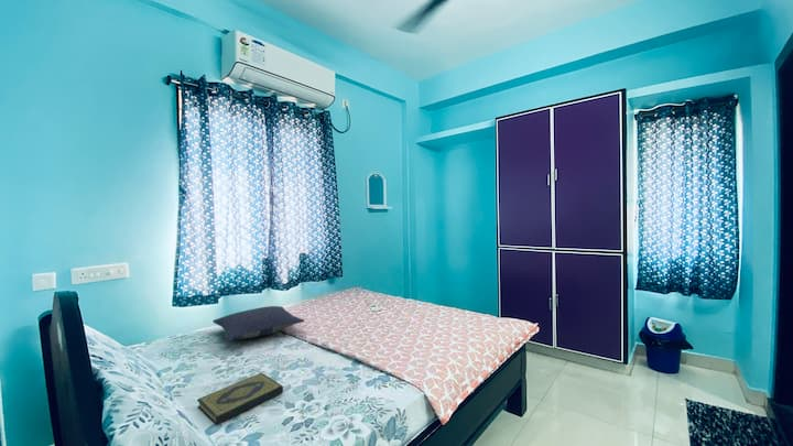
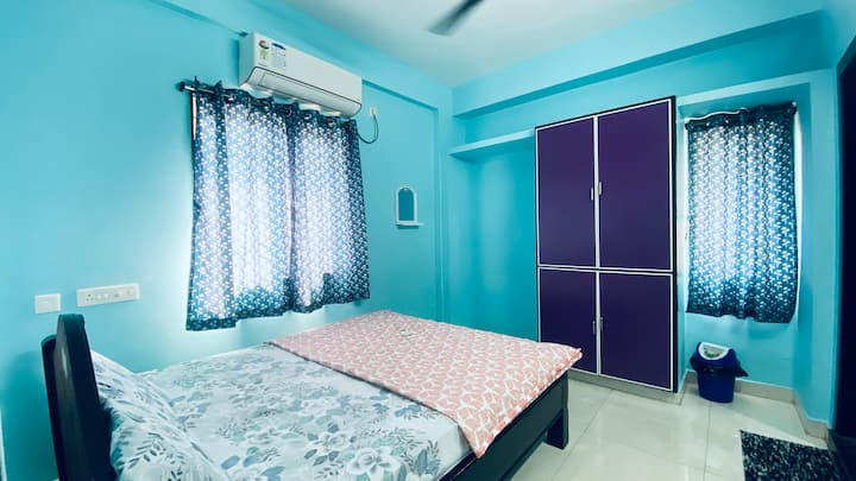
- hardback book (241, 395)
- pillow (258, 320)
